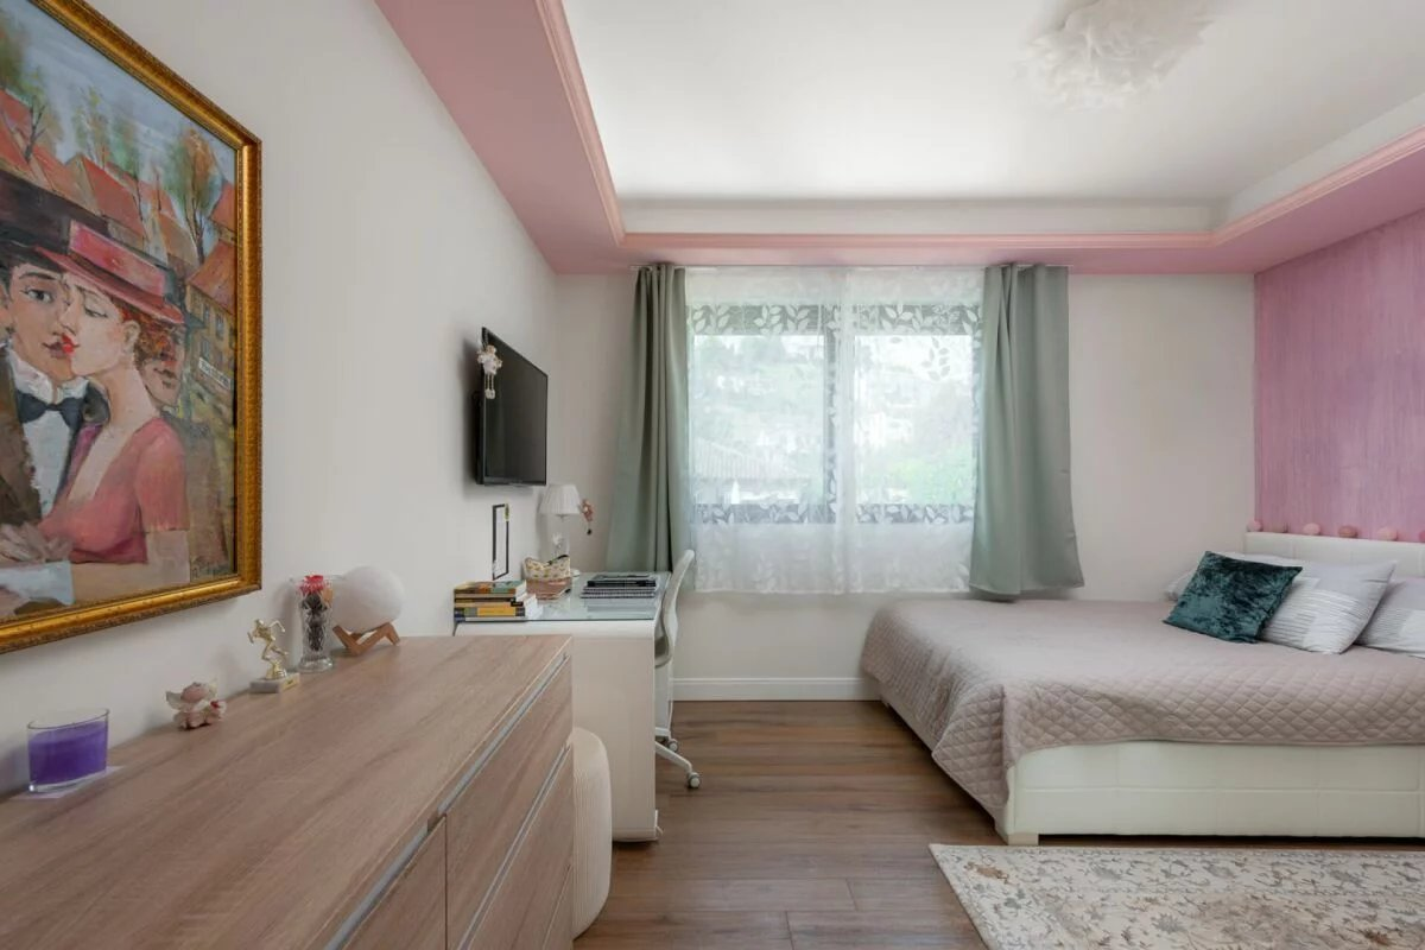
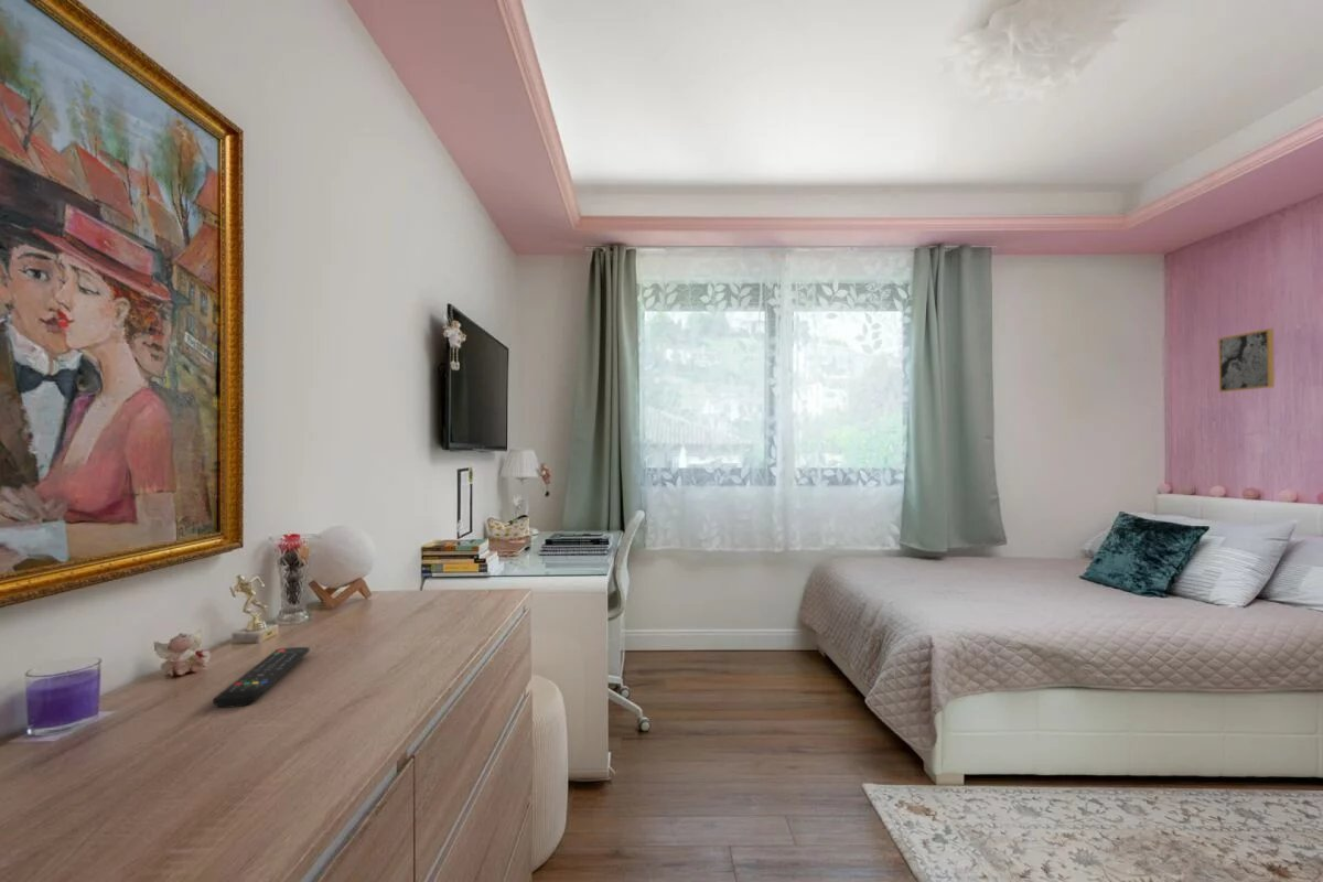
+ wall art (1245, 362)
+ remote control (267, 674)
